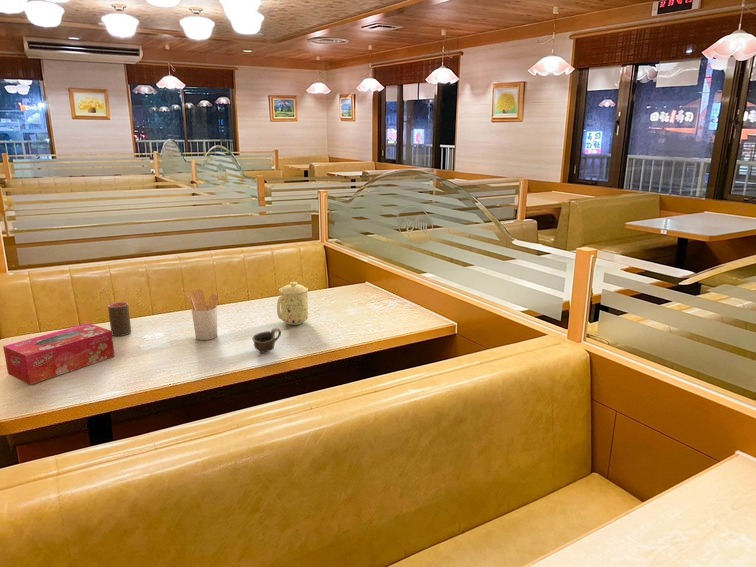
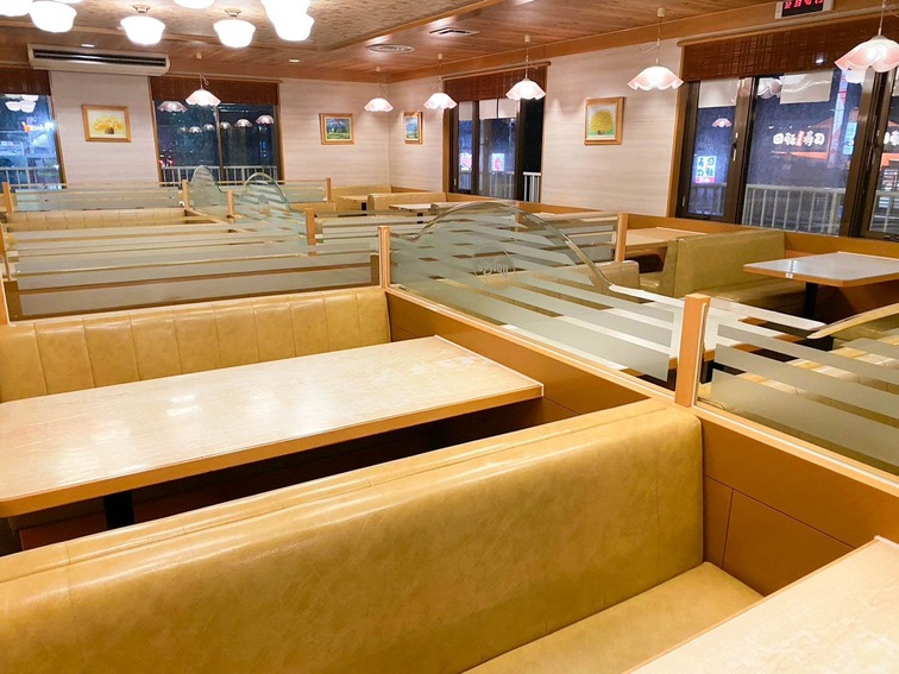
- utensil holder (201, 313)
- mug (292, 303)
- tissue box (61, 351)
- cup (265, 340)
- cup (119, 318)
